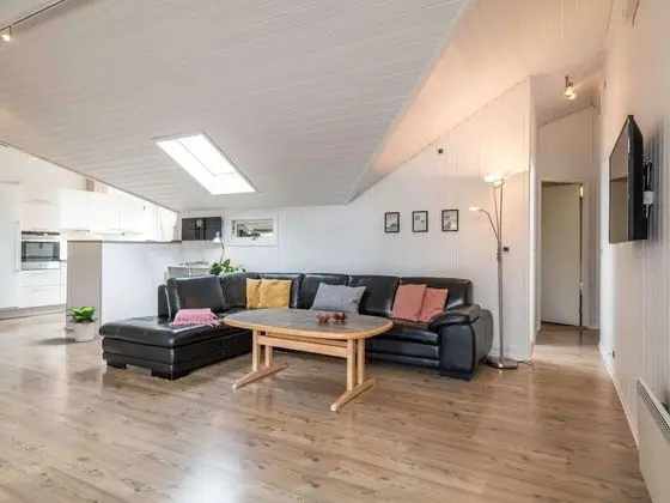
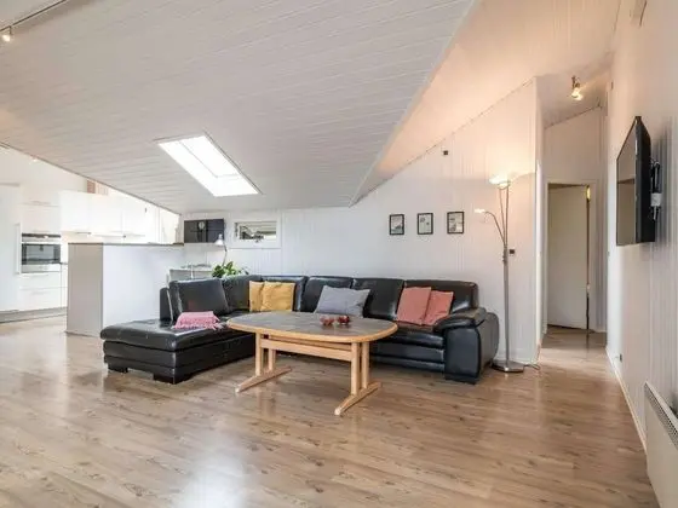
- potted plant (85, 323)
